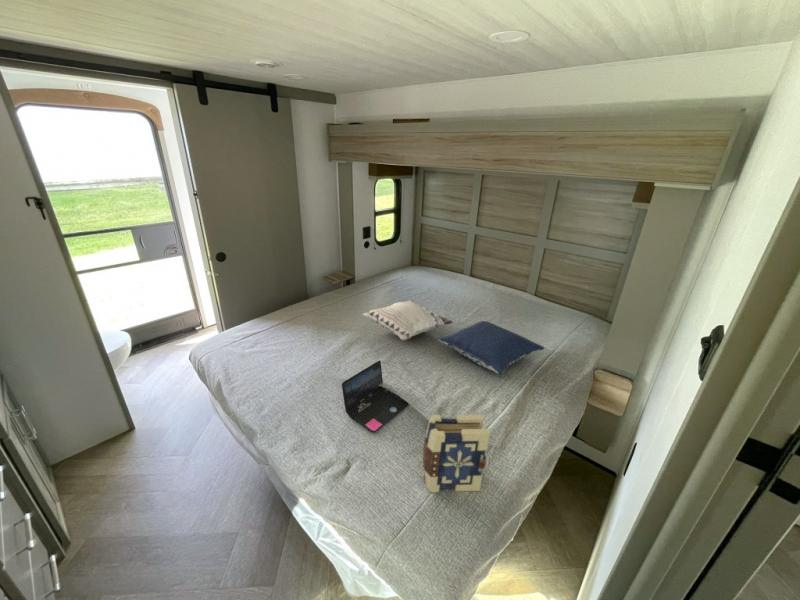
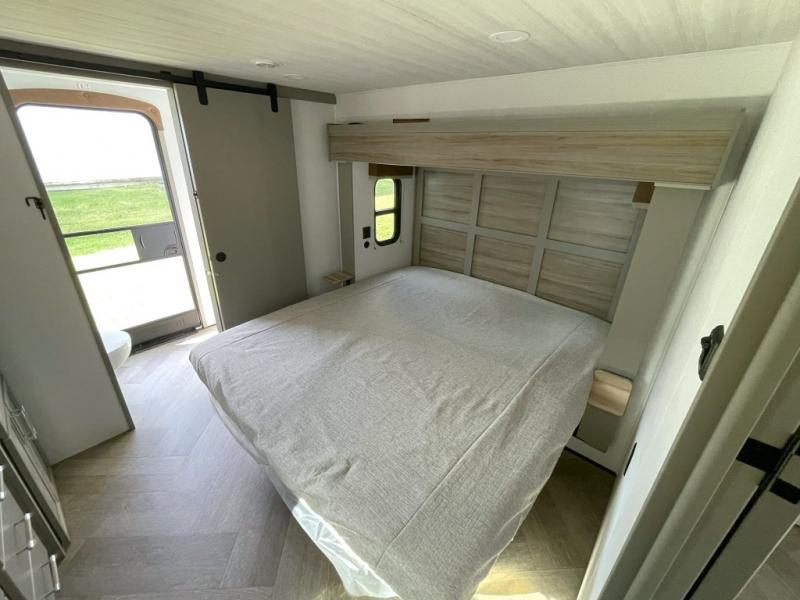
- book (452, 453)
- decorative pillow (407, 318)
- laptop (376, 394)
- pillow (490, 343)
